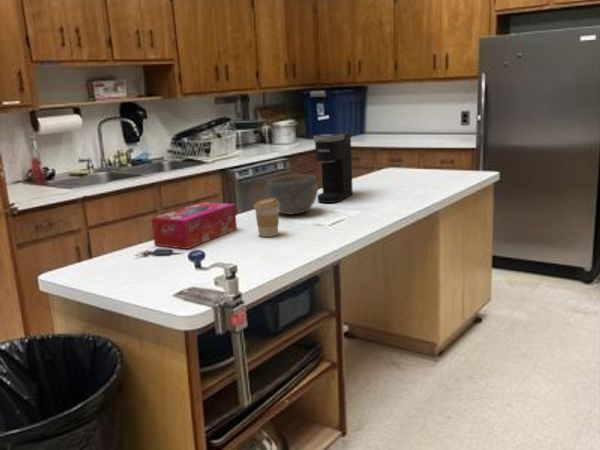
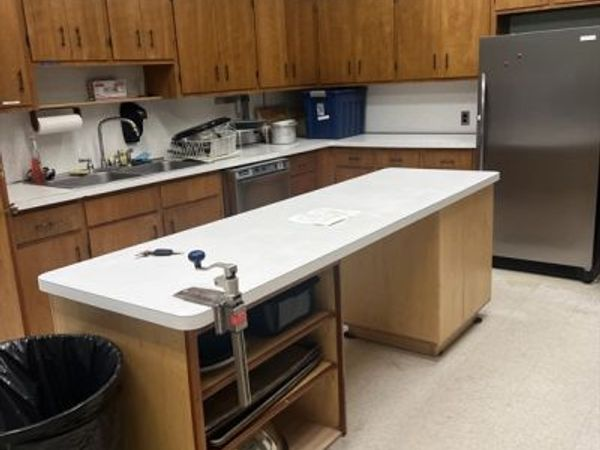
- tissue box (196, 223)
- coffee maker (334, 166)
- bowl (293, 195)
- coffee cup (267, 217)
